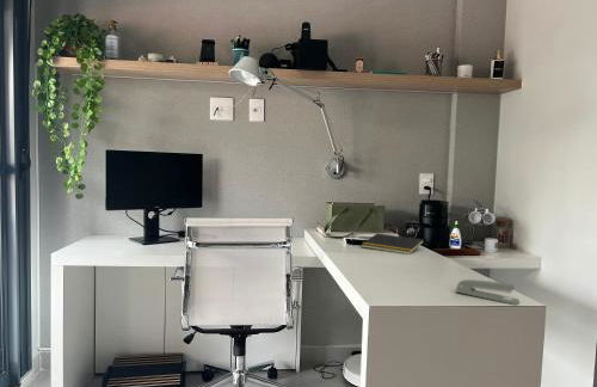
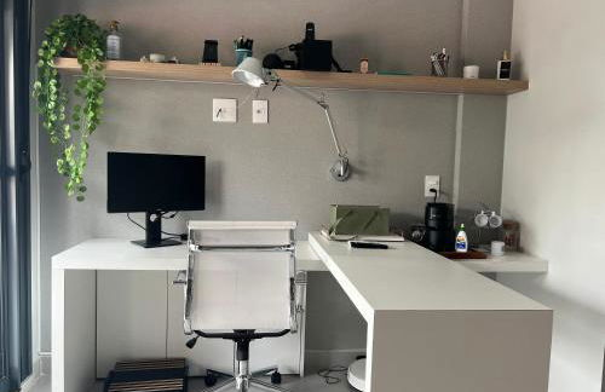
- notepad (392, 242)
- stapler (487, 288)
